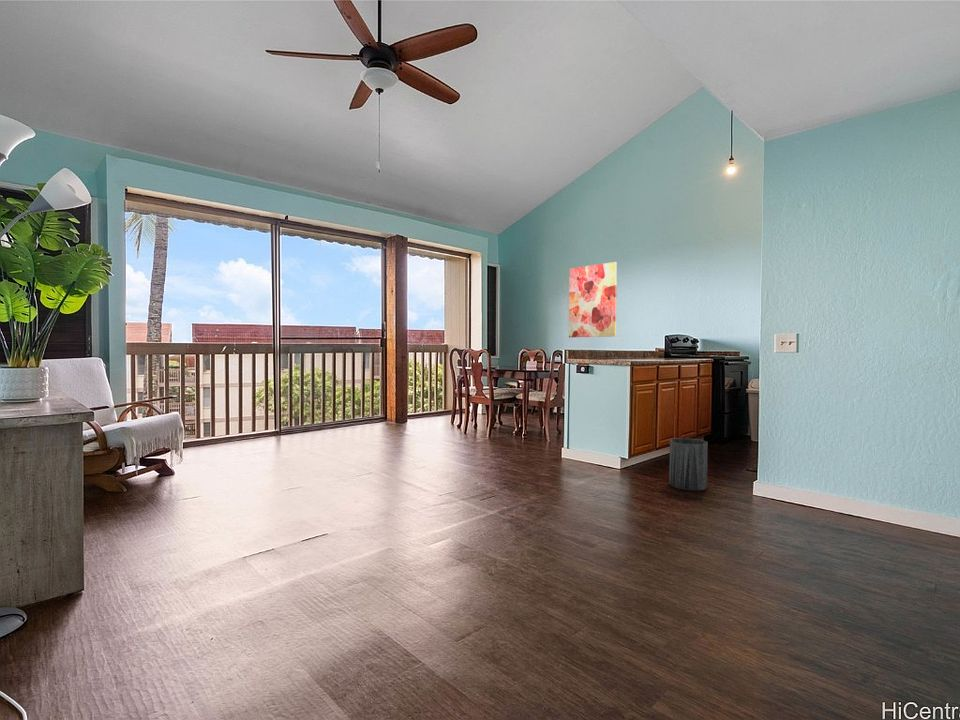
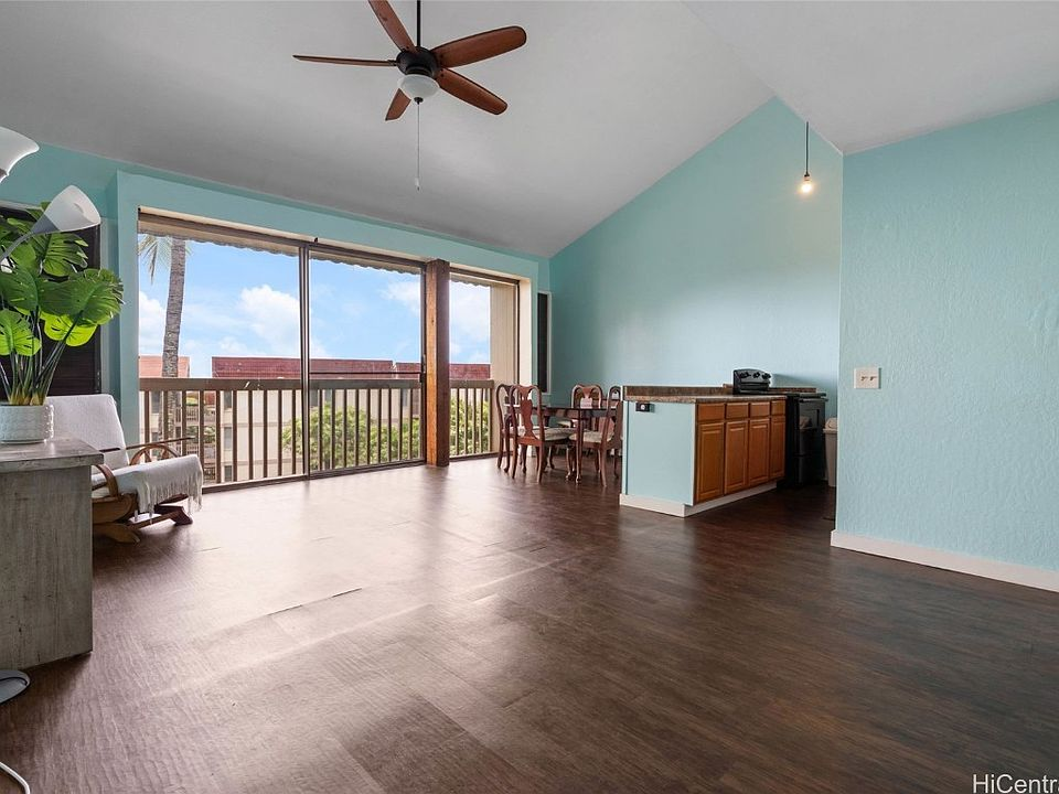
- trash can (688, 463)
- wall art (591, 301)
